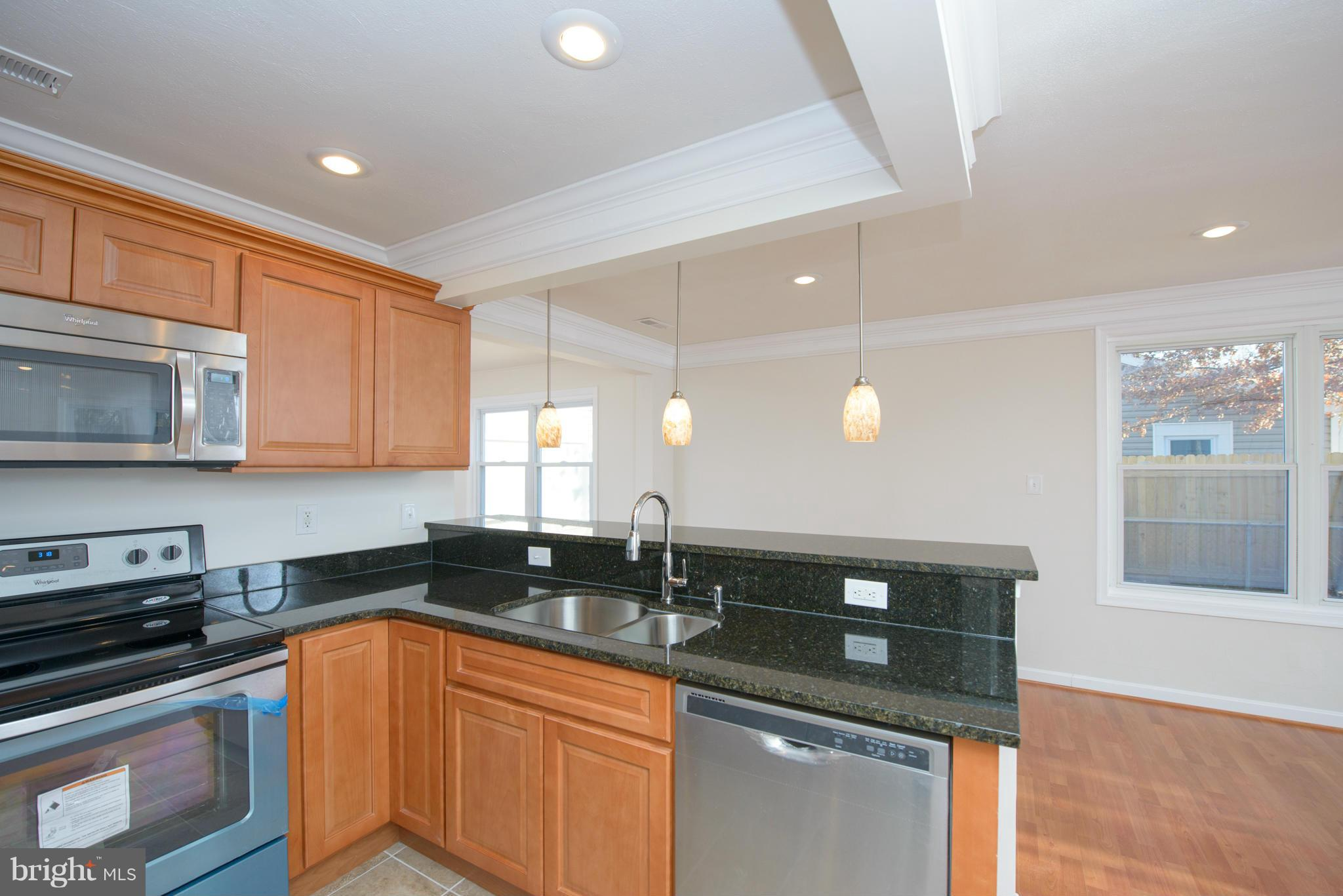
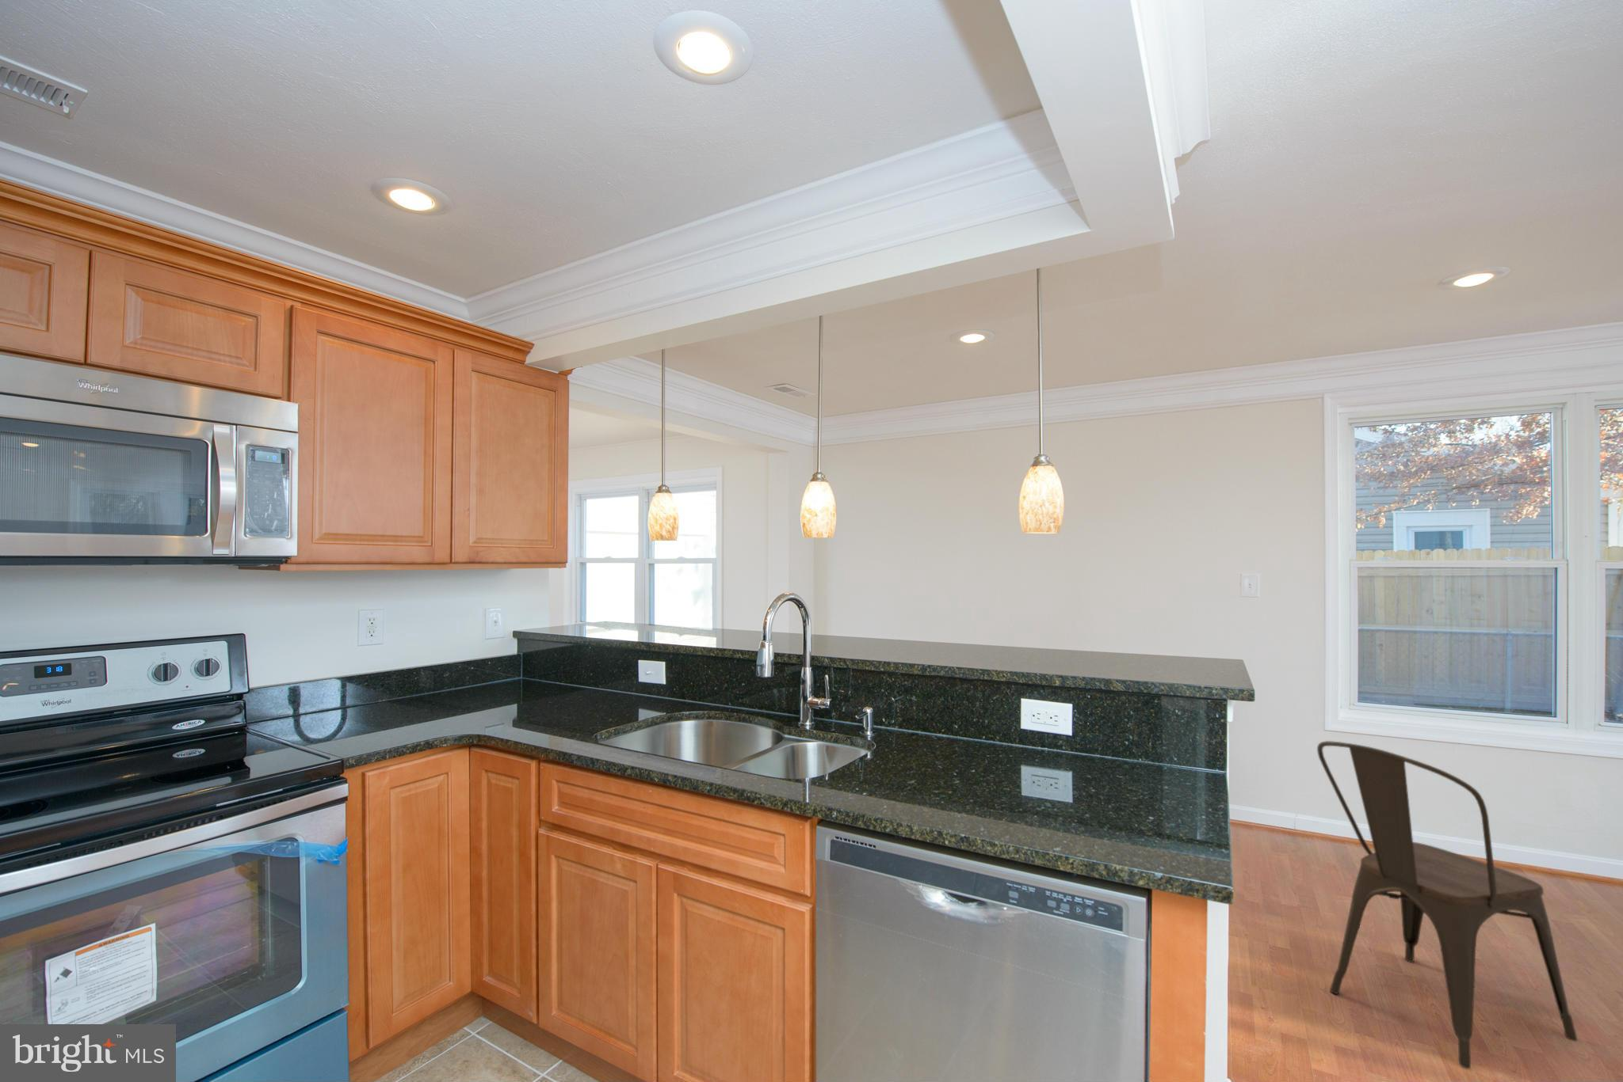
+ chair (1431, 877)
